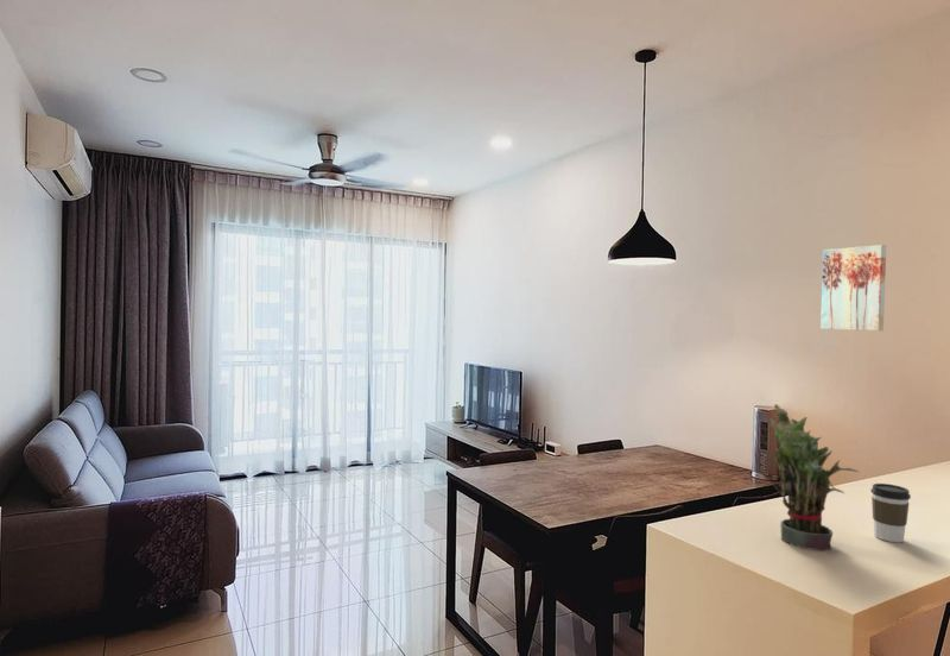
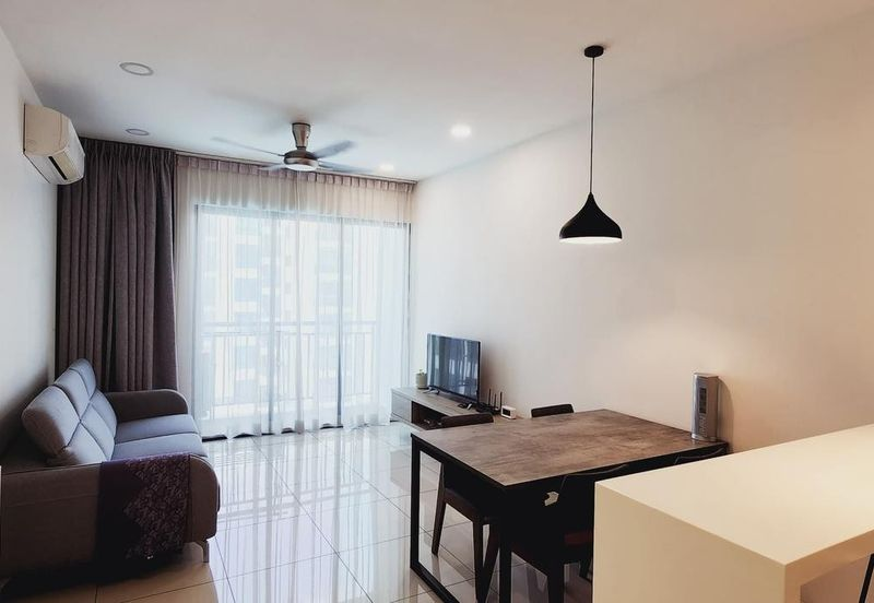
- potted plant (802, 473)
- wall art (851, 289)
- coffee cup (889, 512)
